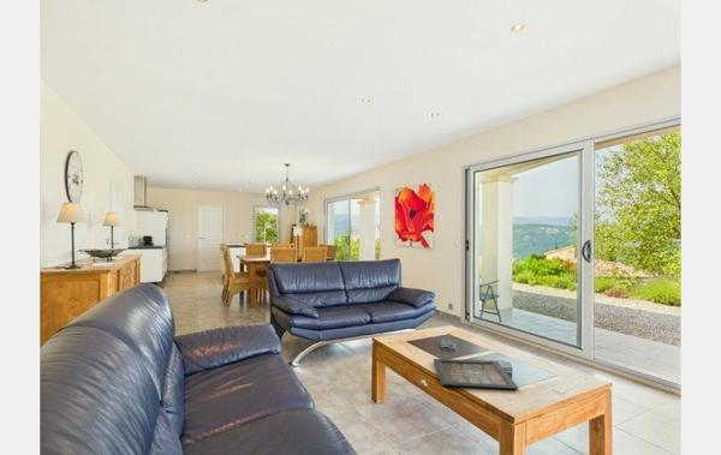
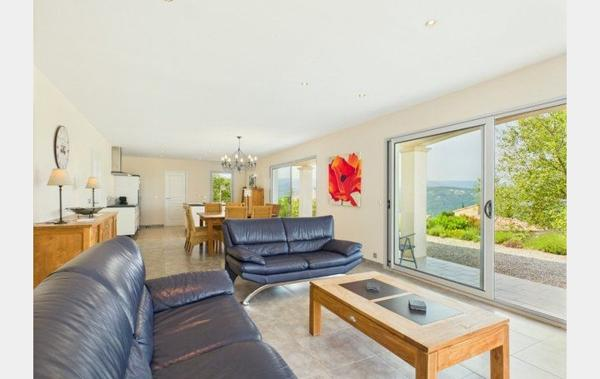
- icon panel (471, 372)
